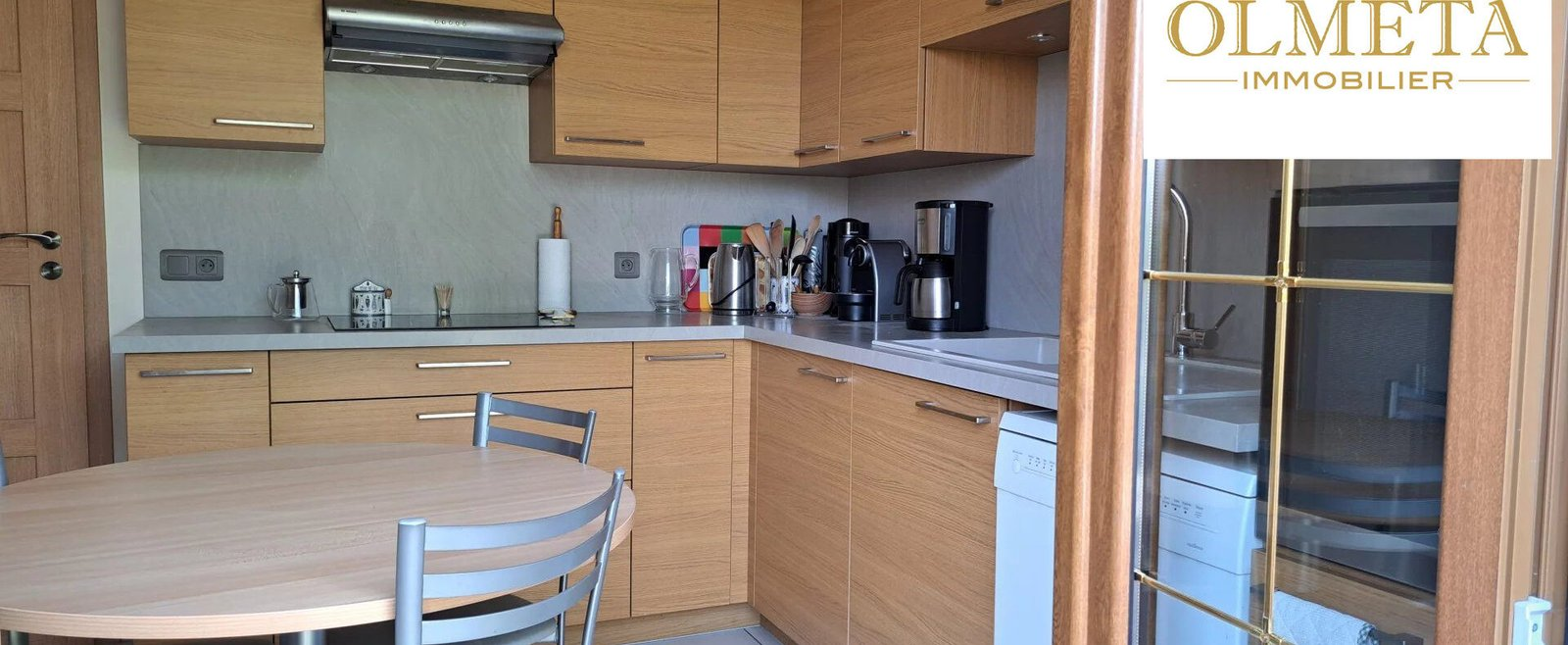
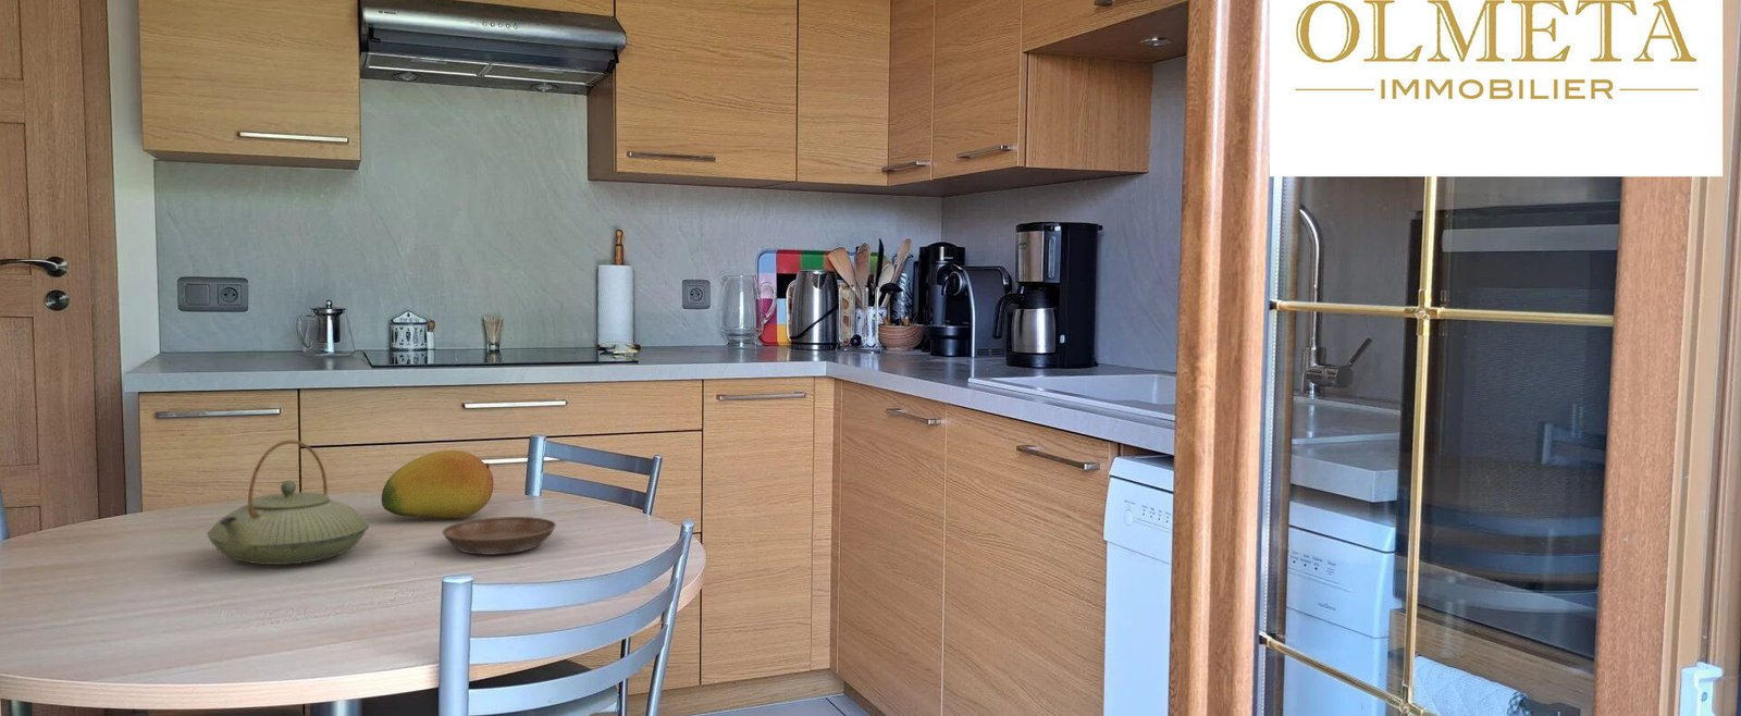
+ fruit (439, 484)
+ teapot (282, 500)
+ saucer (500, 536)
